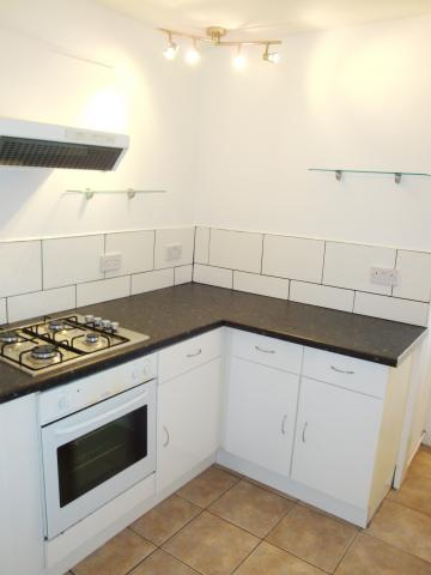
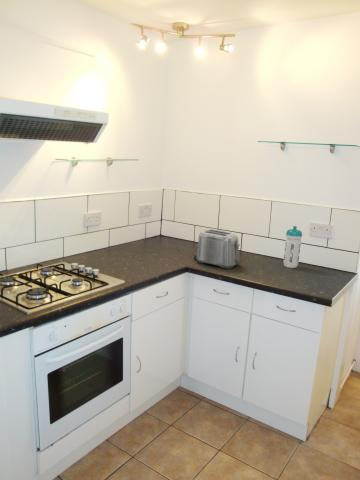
+ toaster (216, 247)
+ water bottle (292, 246)
